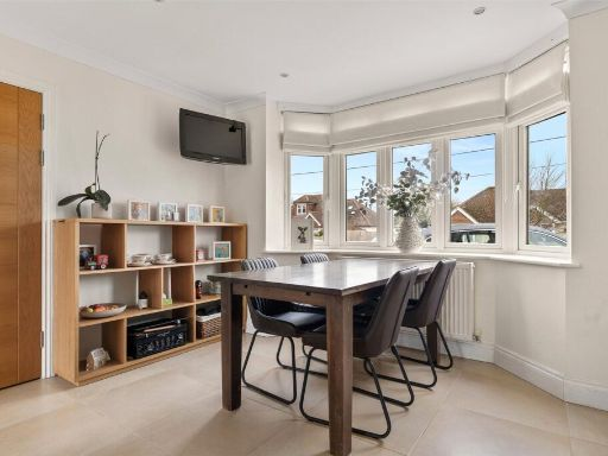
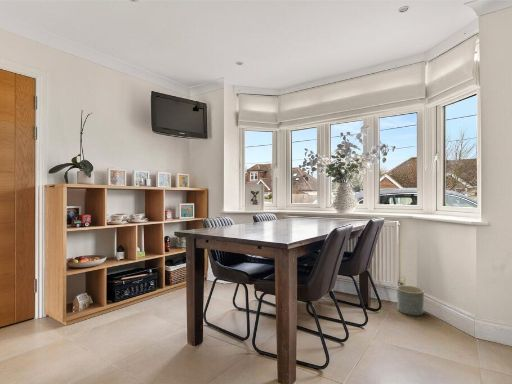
+ planter (410, 300)
